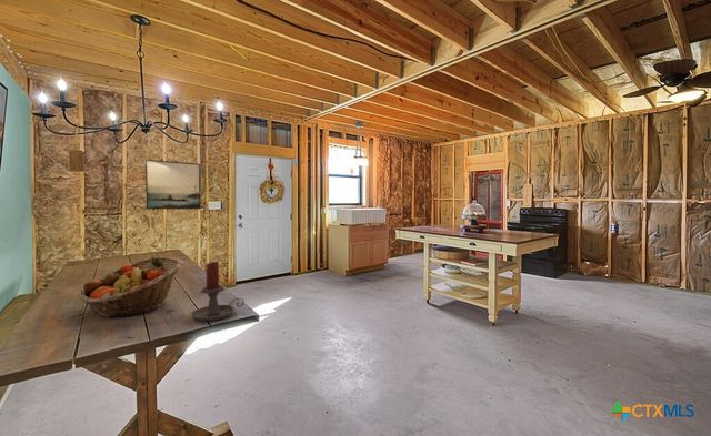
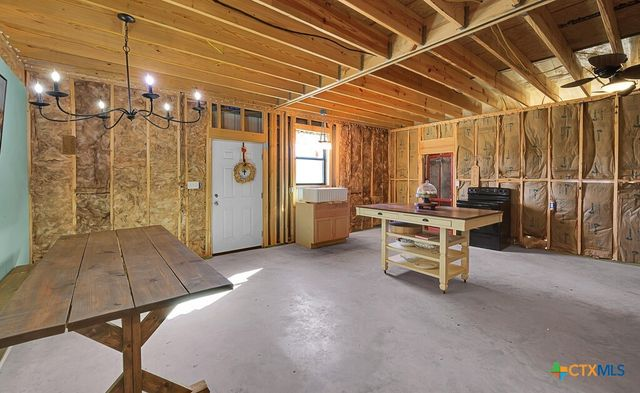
- fruit basket (133, 284)
- candle holder (219, 287)
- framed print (173, 185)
